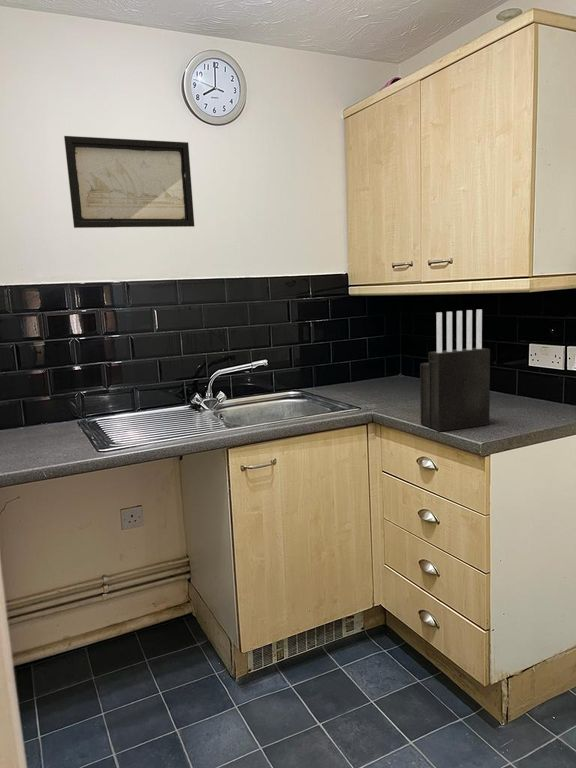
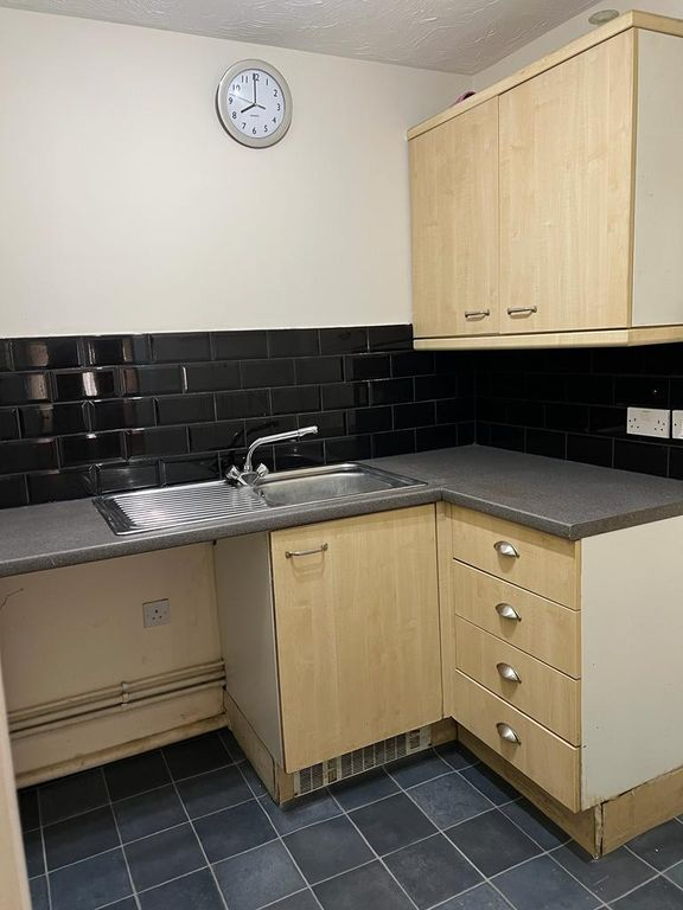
- knife block (452, 368)
- wall art (132, 183)
